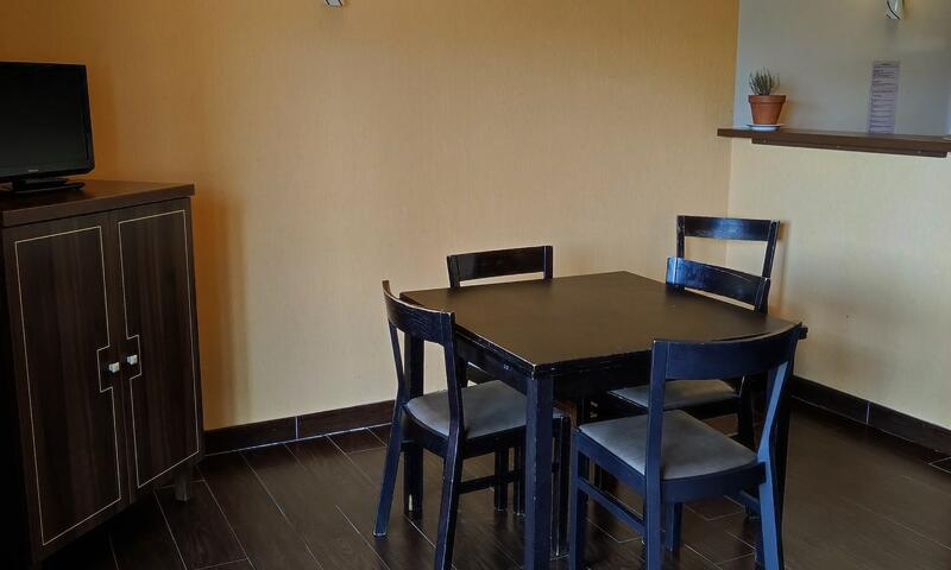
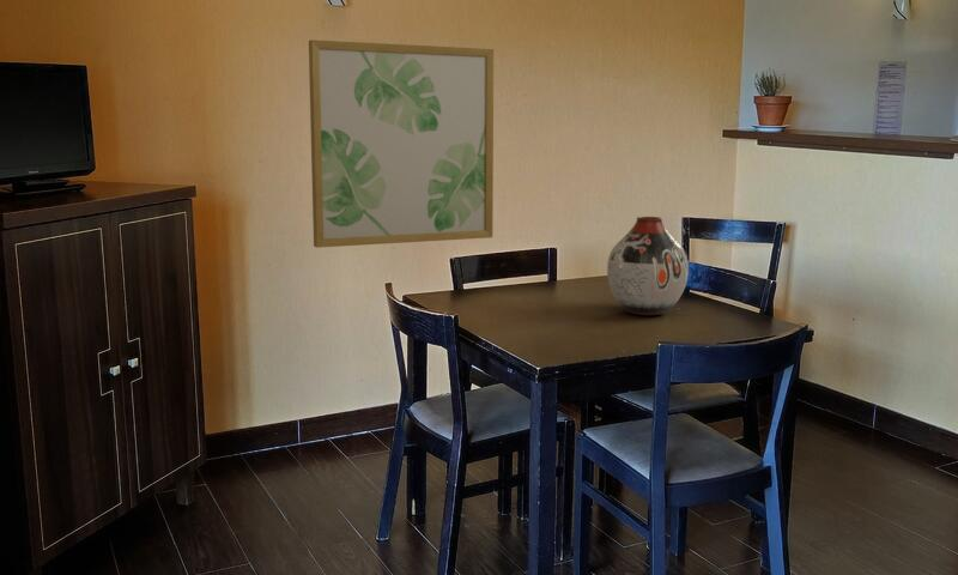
+ wall art (406, 145)
+ vase (647, 265)
